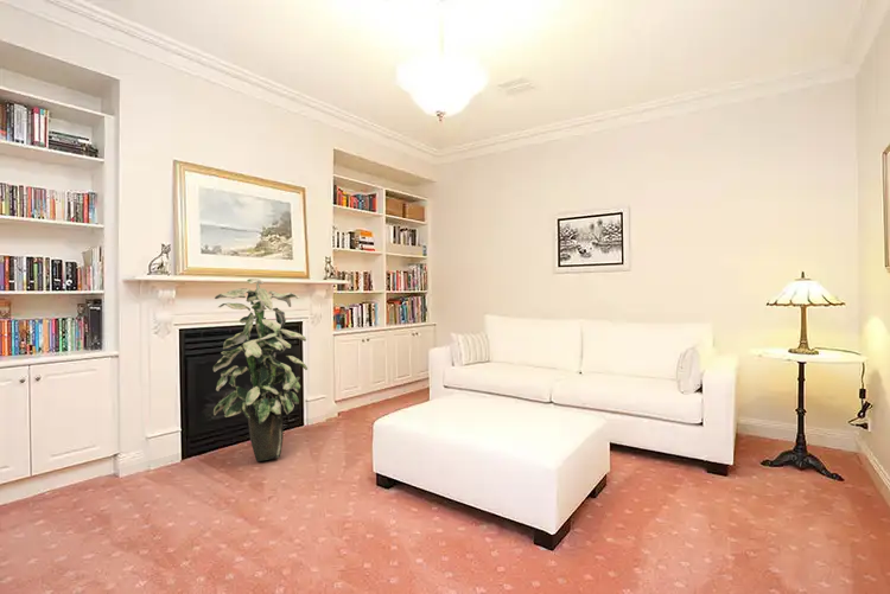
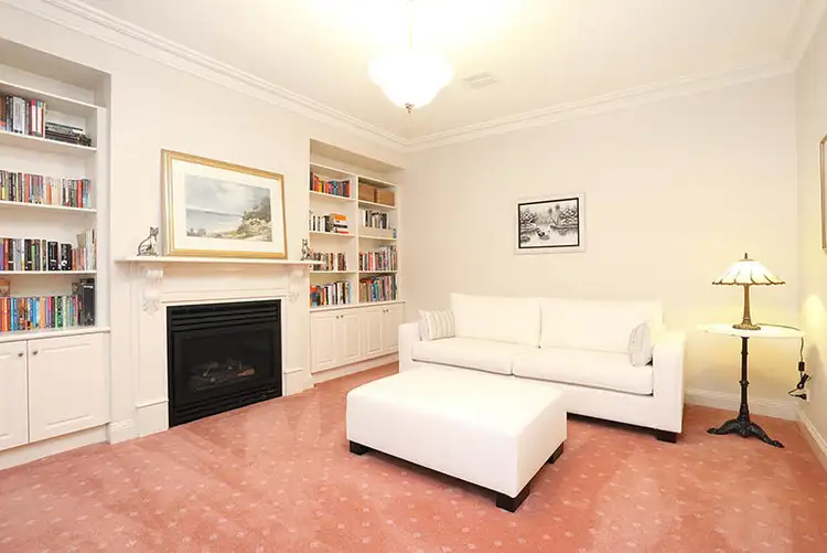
- indoor plant (259, 368)
